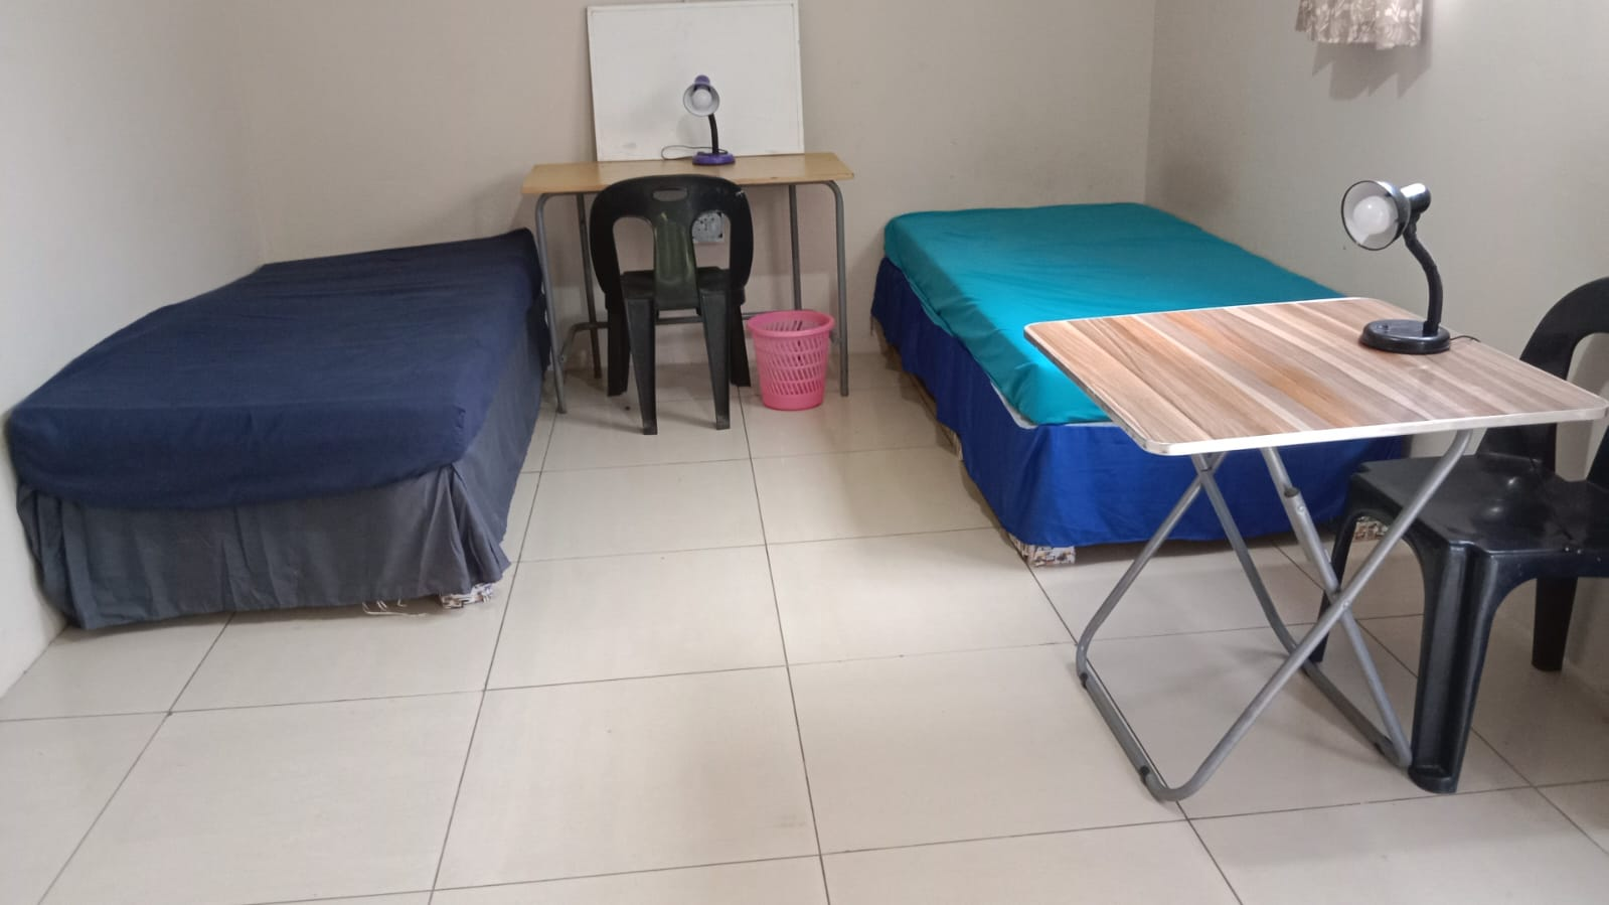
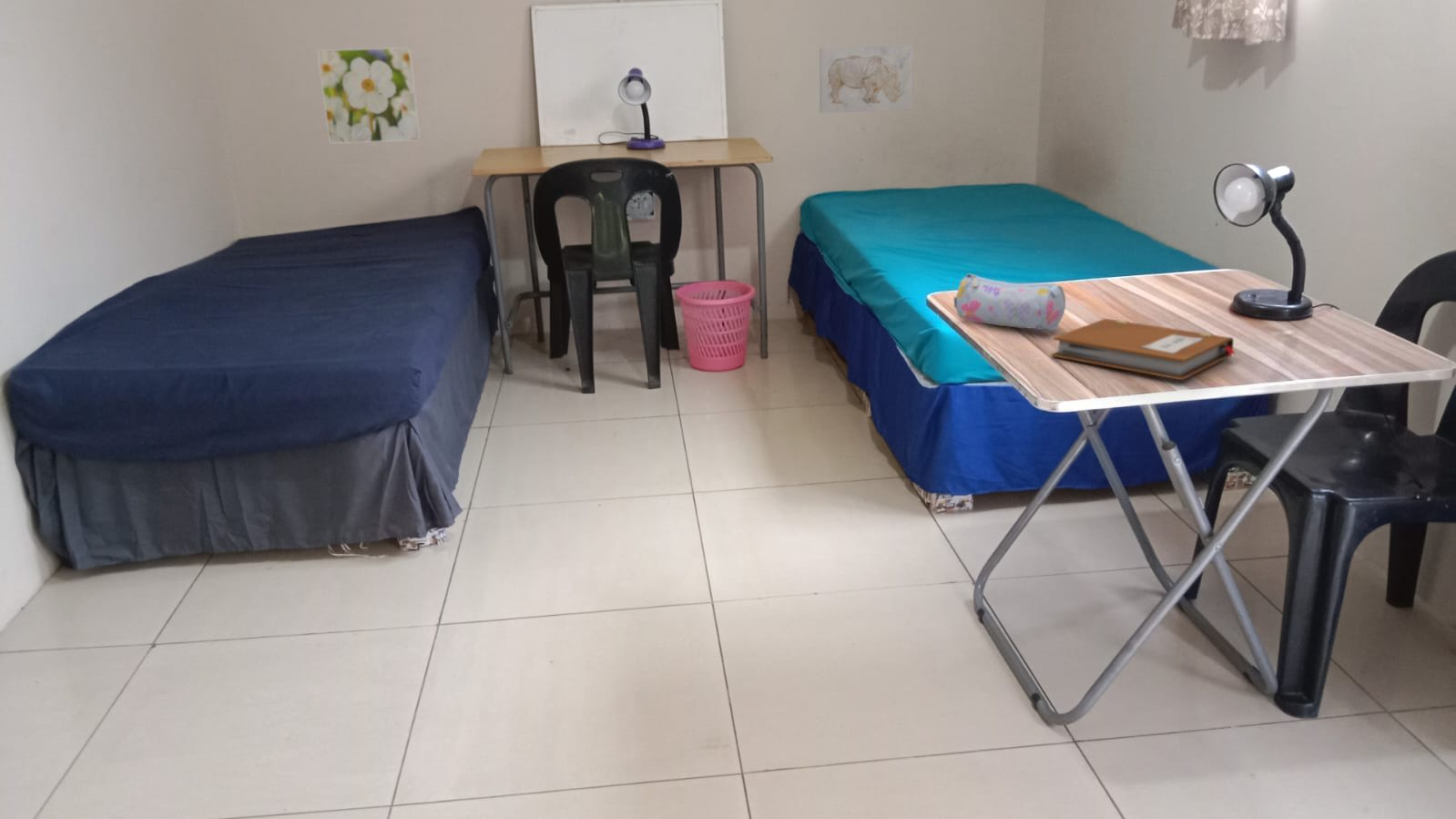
+ wall art (866, 79)
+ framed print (370, 96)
+ pencil case (1009, 302)
+ notebook (1145, 346)
